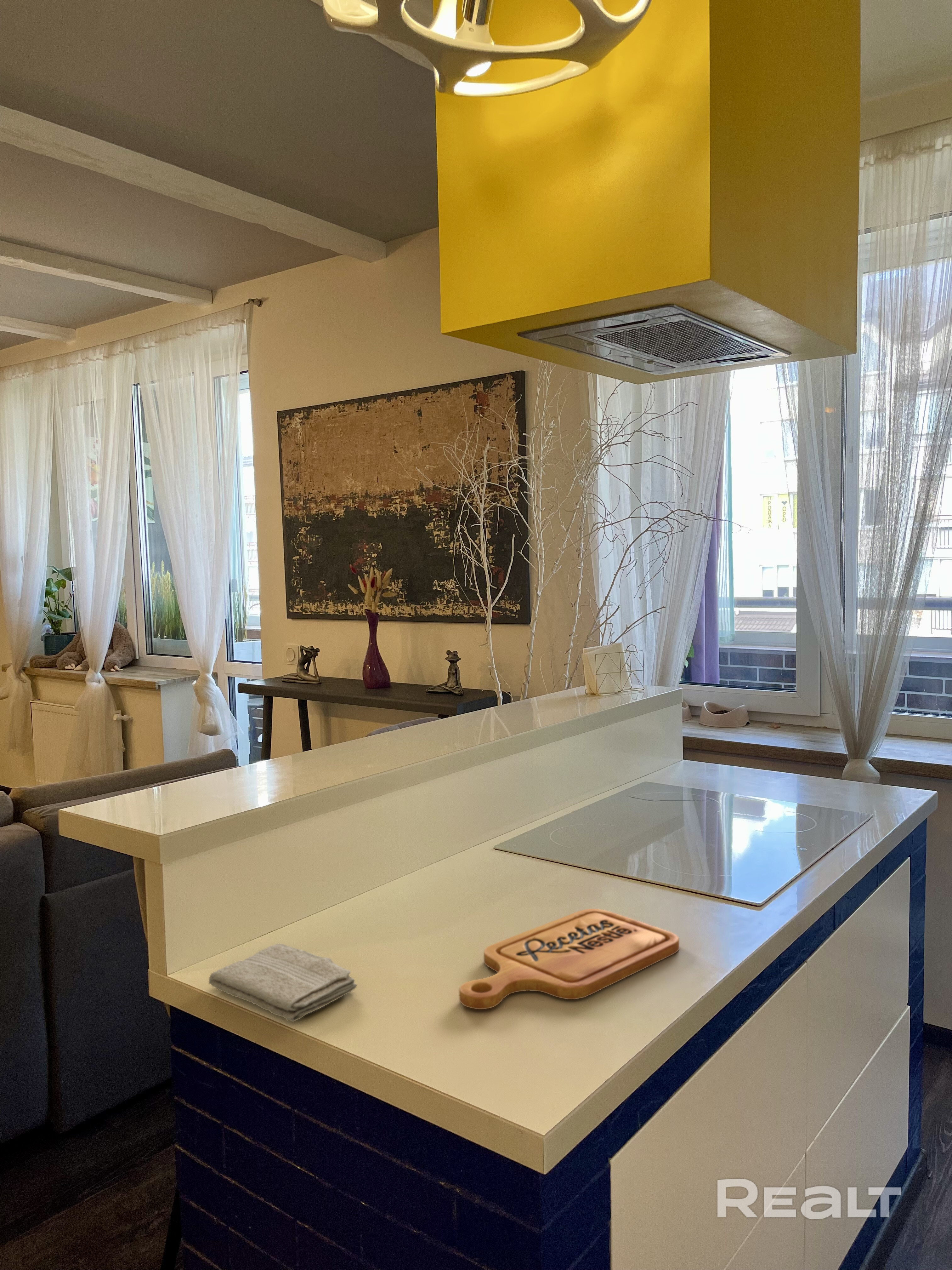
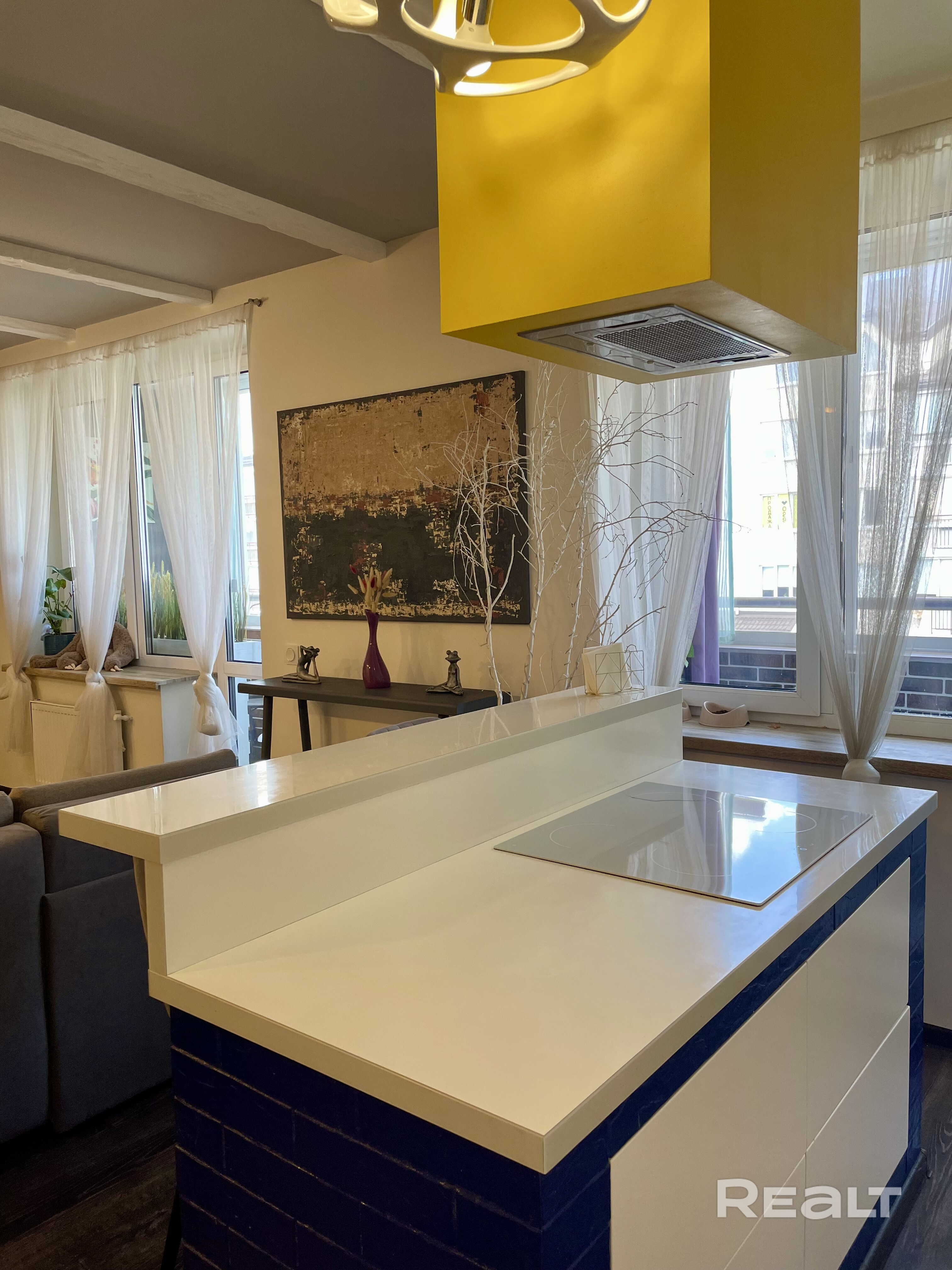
- cutting board (559, 959)
- washcloth (283, 978)
